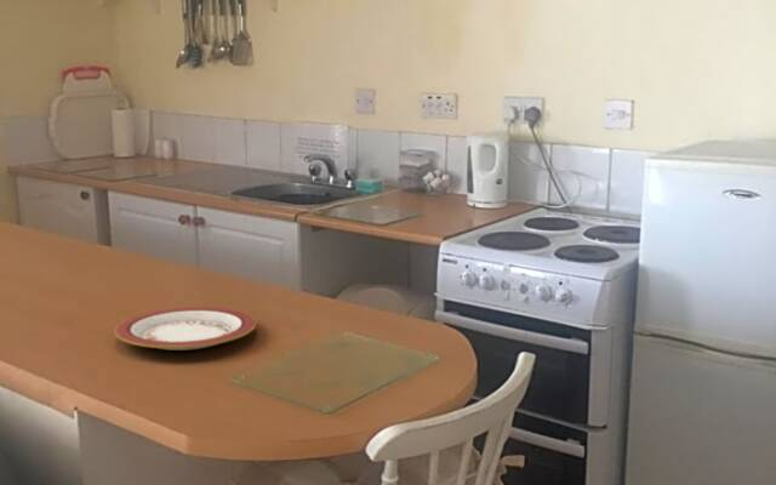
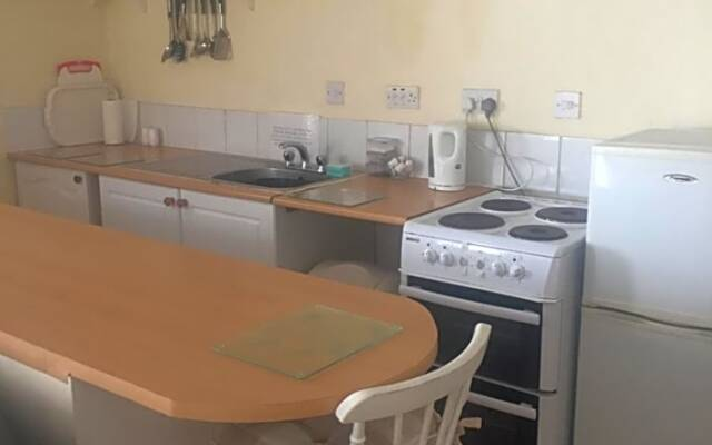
- plate (187, 330)
